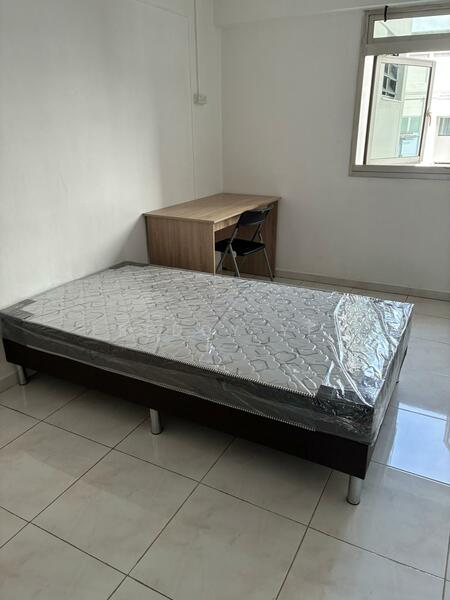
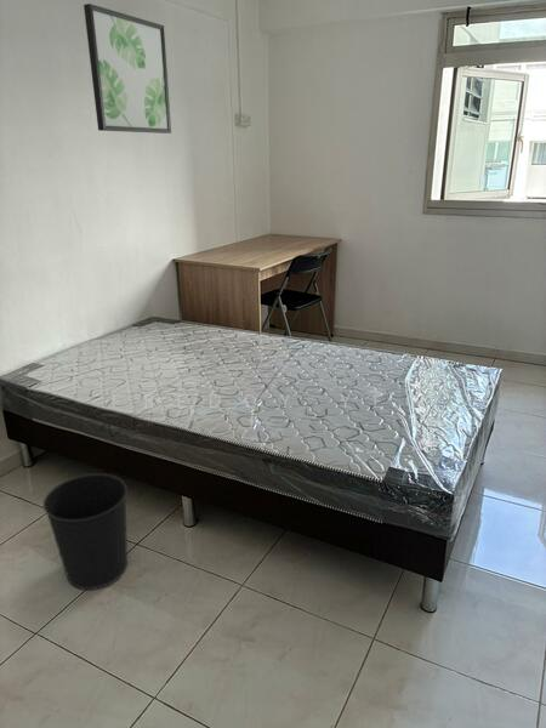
+ wall art (132, 75)
+ wastebasket (91, 533)
